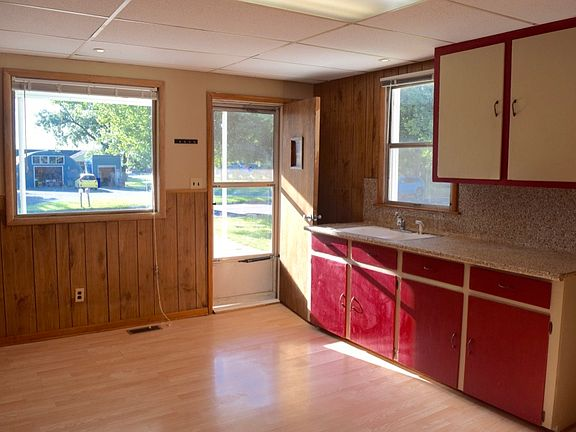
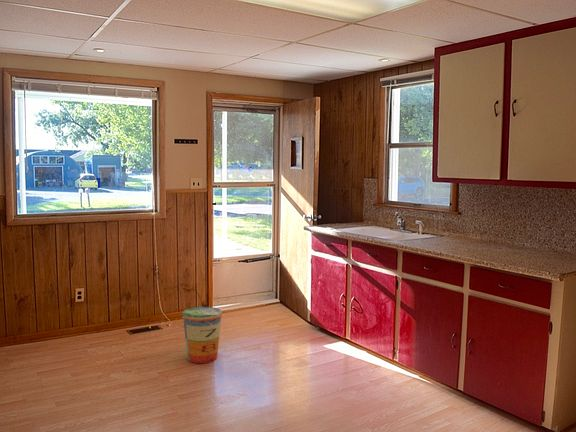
+ trash can (202, 334)
